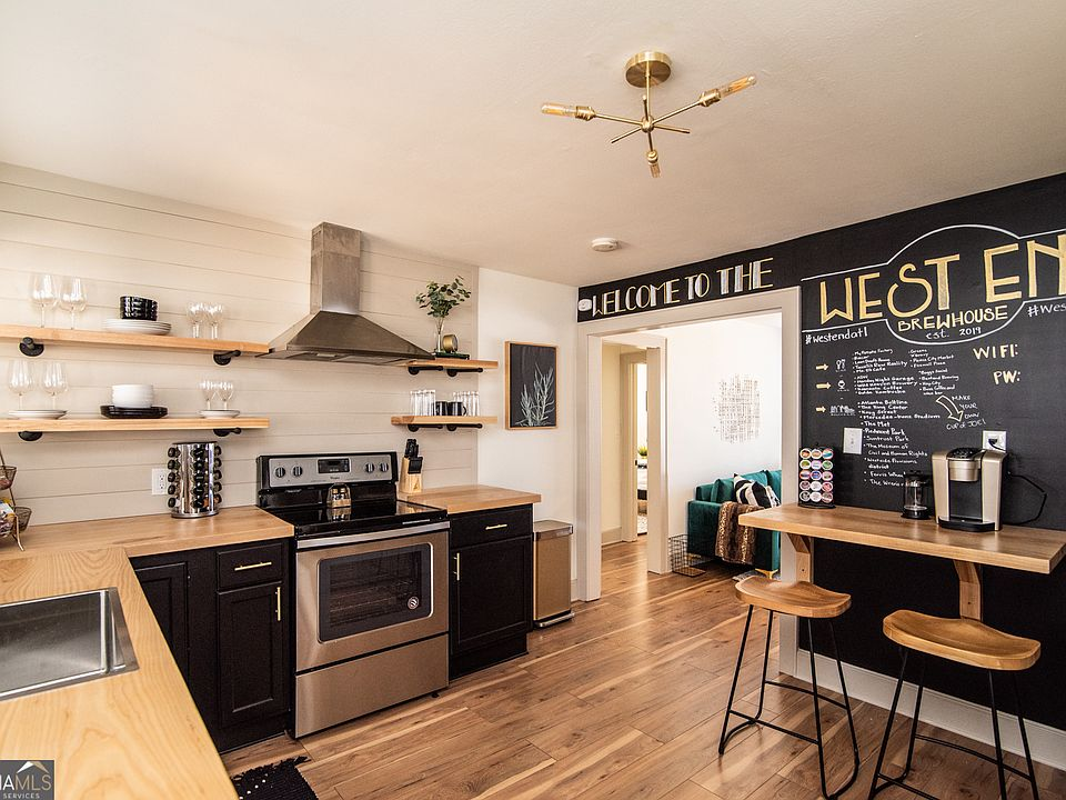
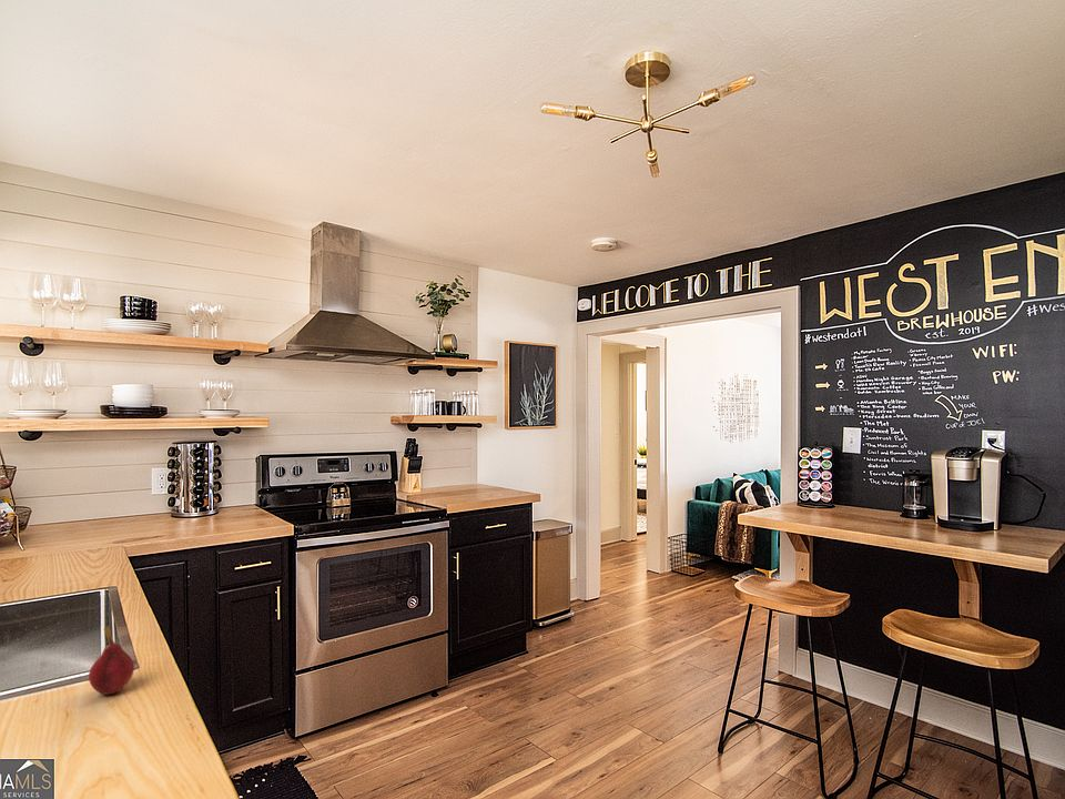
+ fruit (112, 658)
